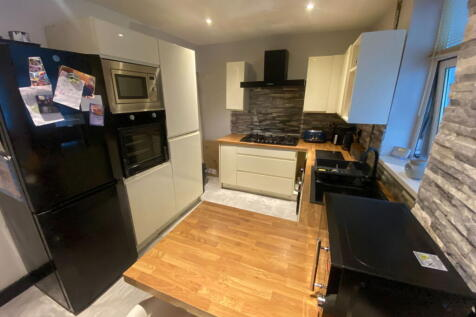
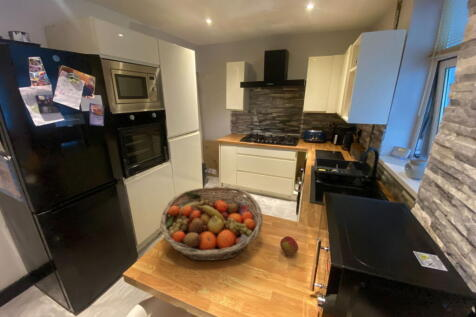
+ fruit basket (212, 220)
+ apple (289, 245)
